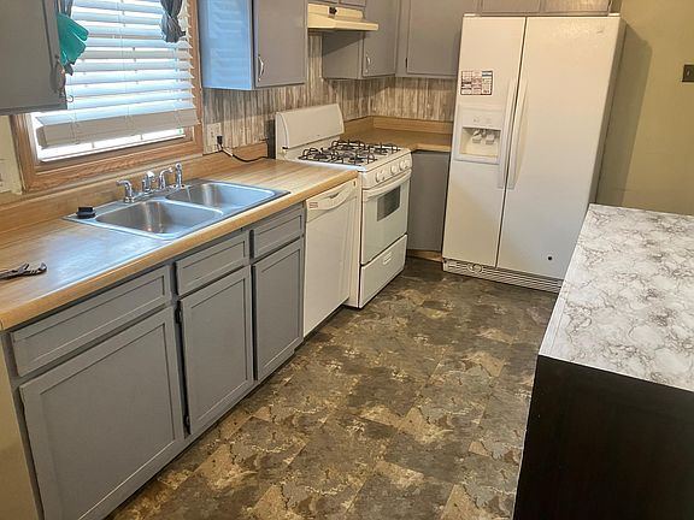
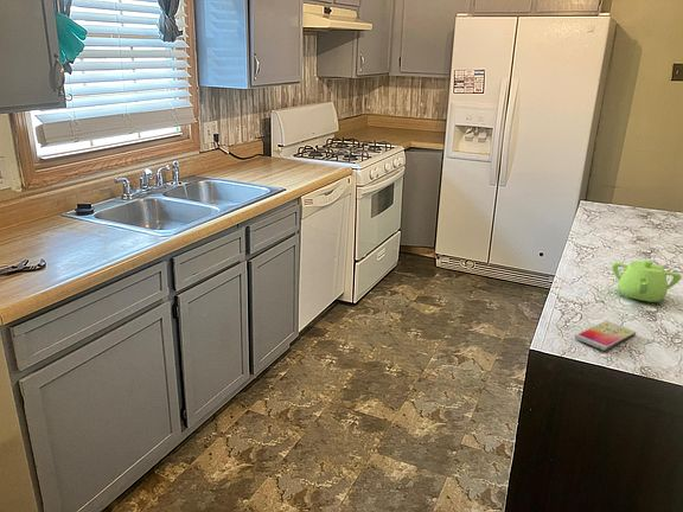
+ smartphone (605, 334)
+ teapot (643, 280)
